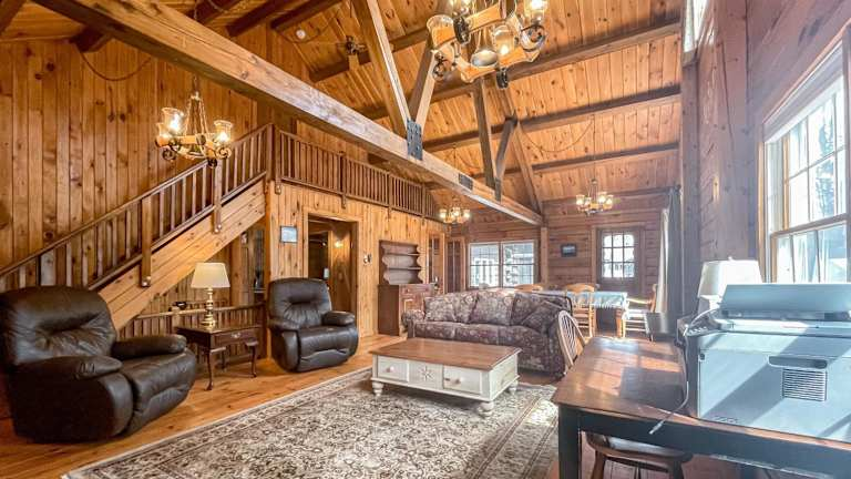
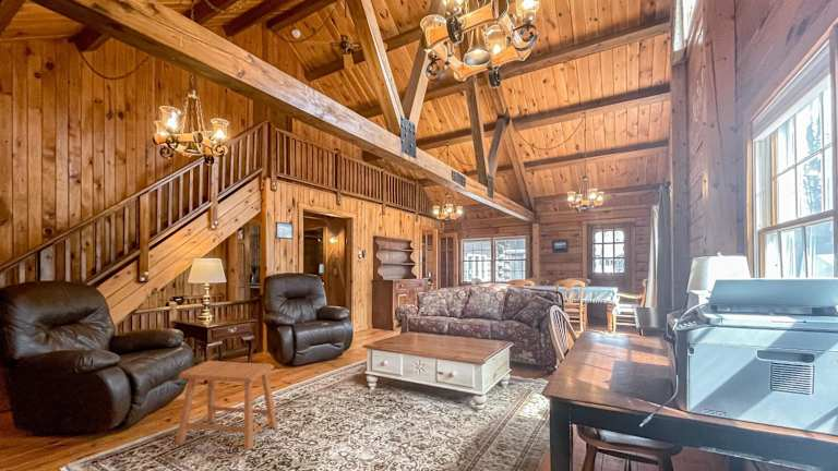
+ stool (226, 407)
